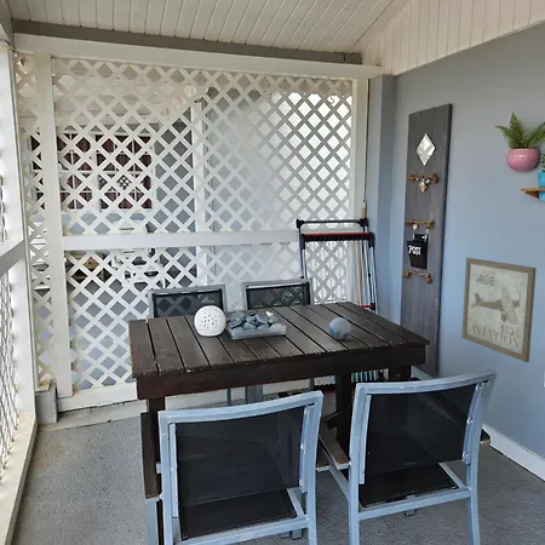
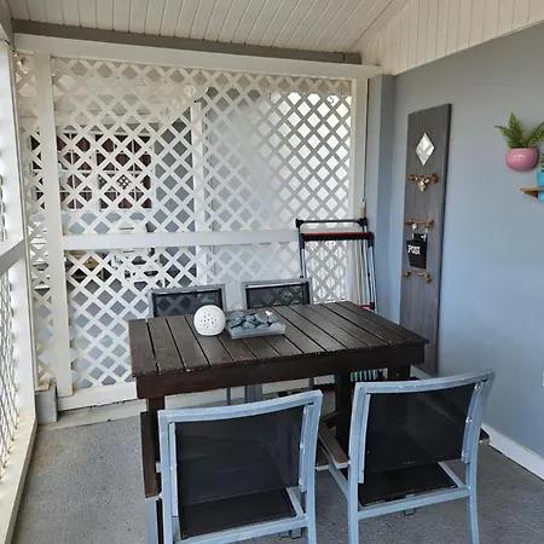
- decorative orb (339, 328)
- wall art (495, 305)
